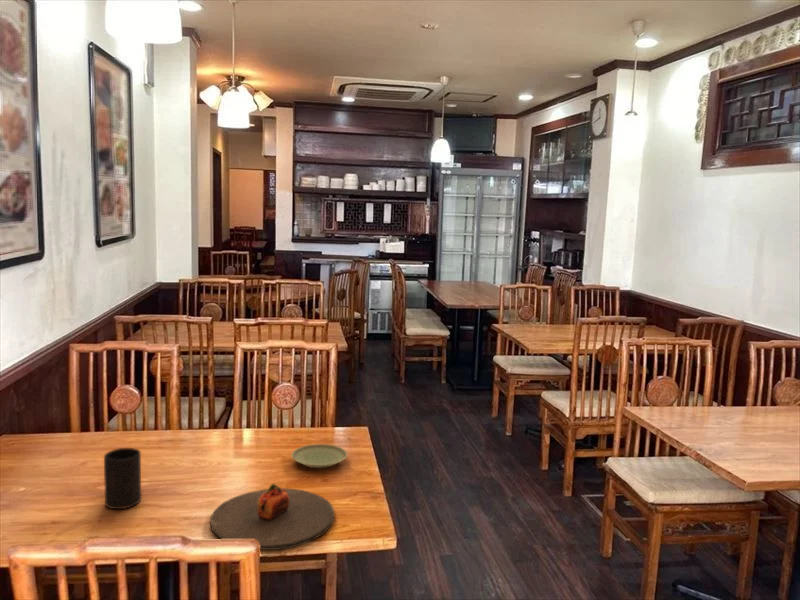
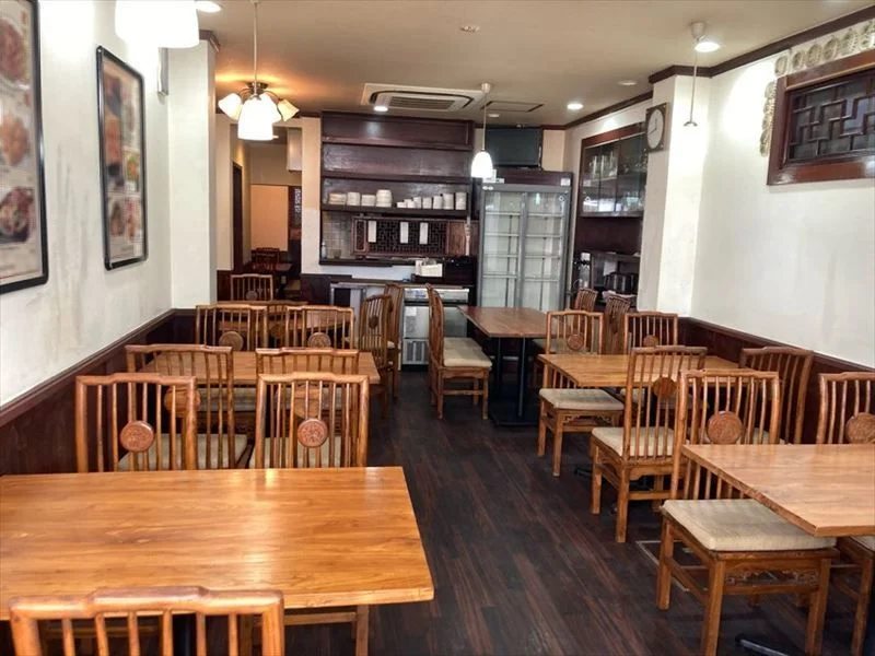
- plate (319, 457)
- cup (122, 477)
- plate (273, 501)
